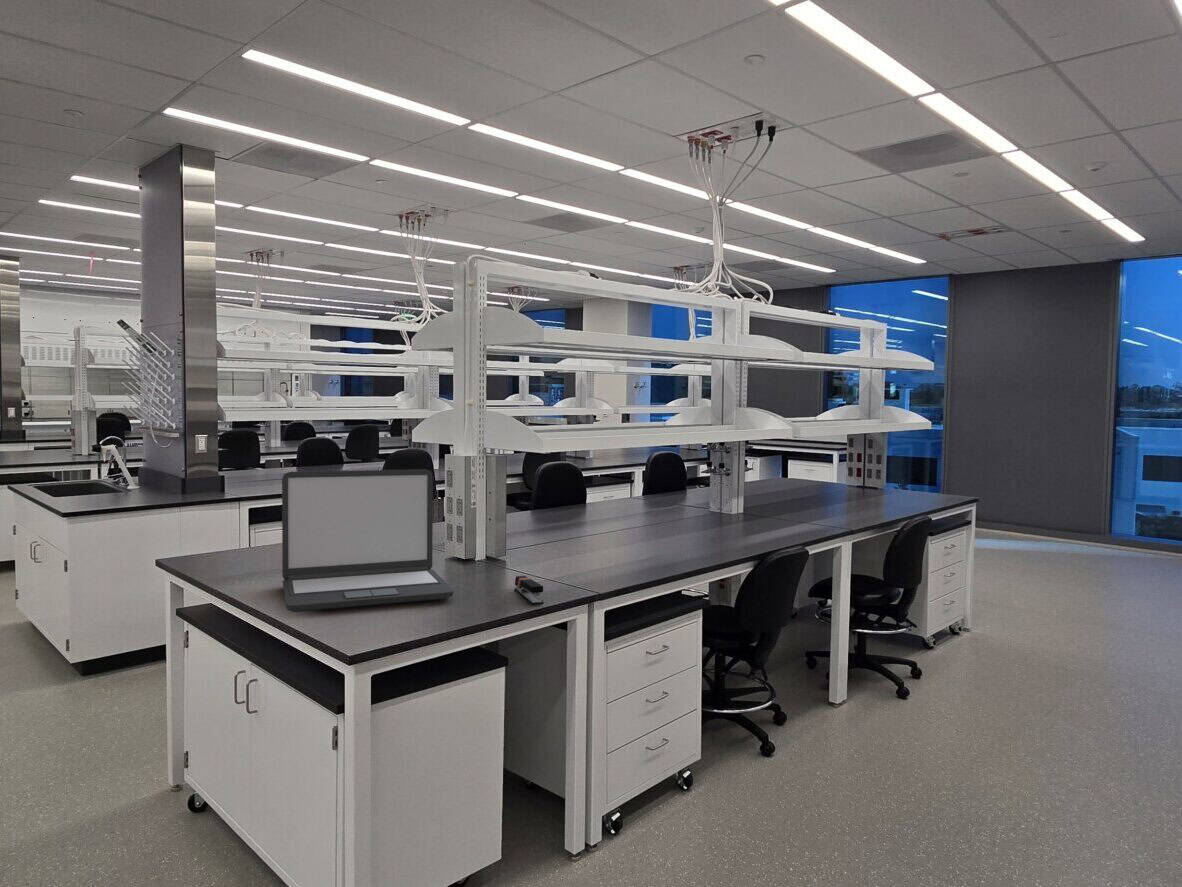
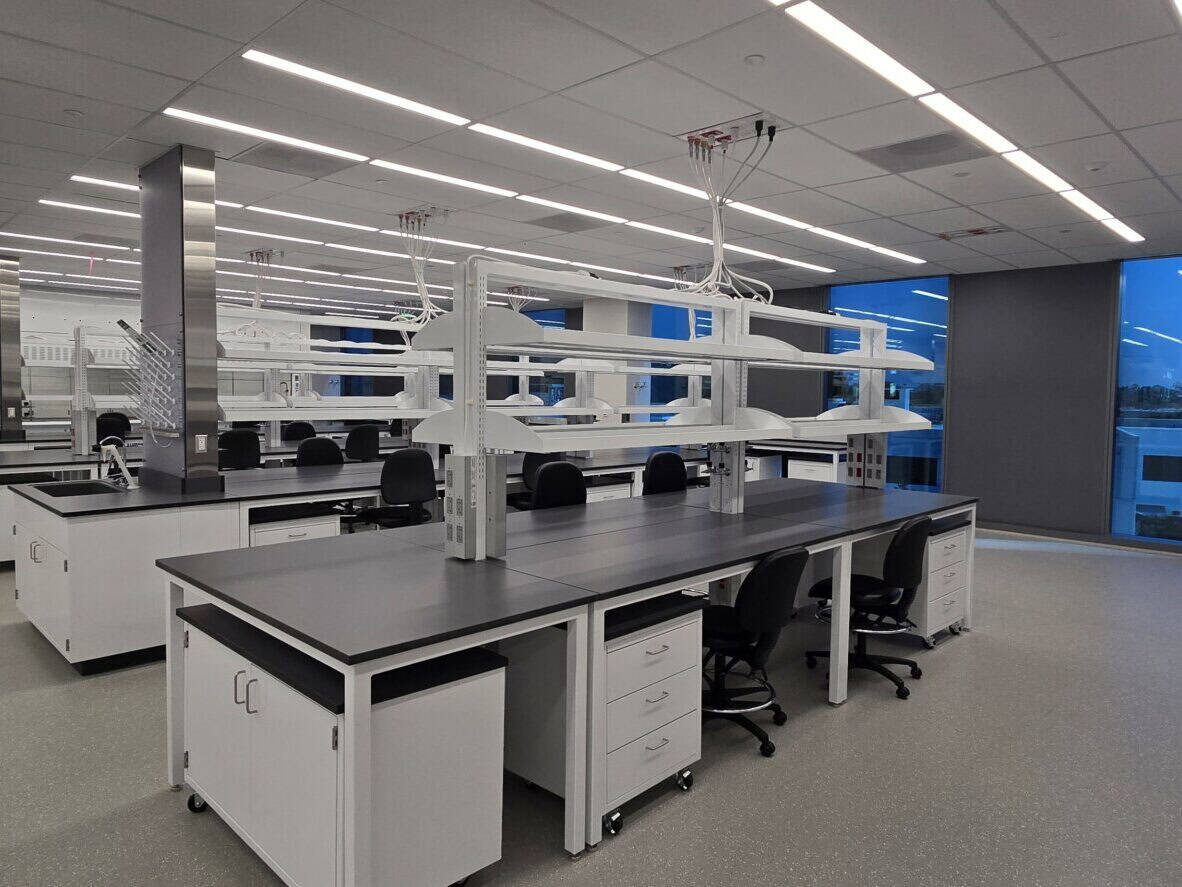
- laptop (366, 533)
- stapler (528, 588)
